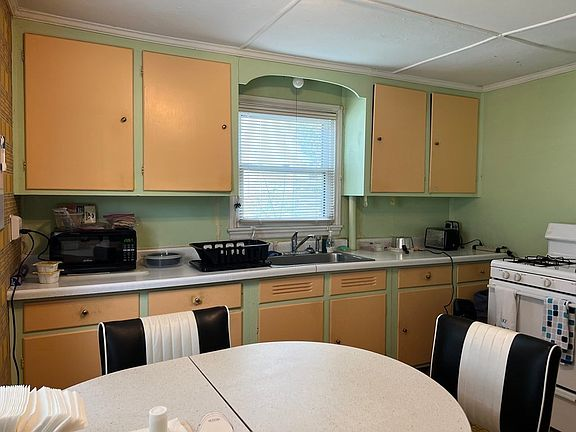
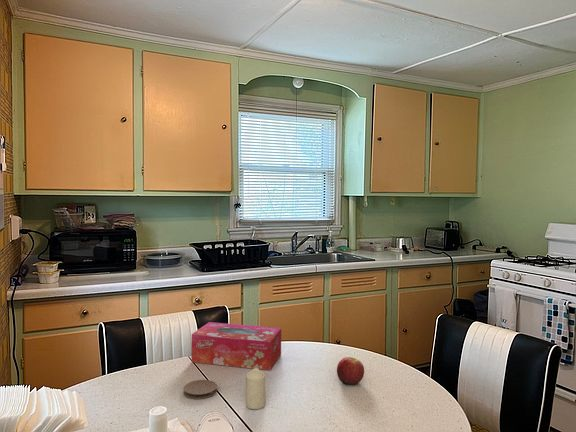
+ candle (255, 387)
+ coaster (200, 389)
+ apple (350, 369)
+ tissue box (237, 344)
